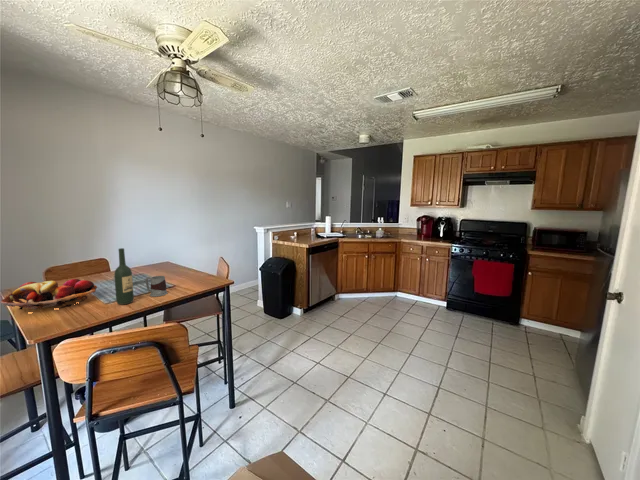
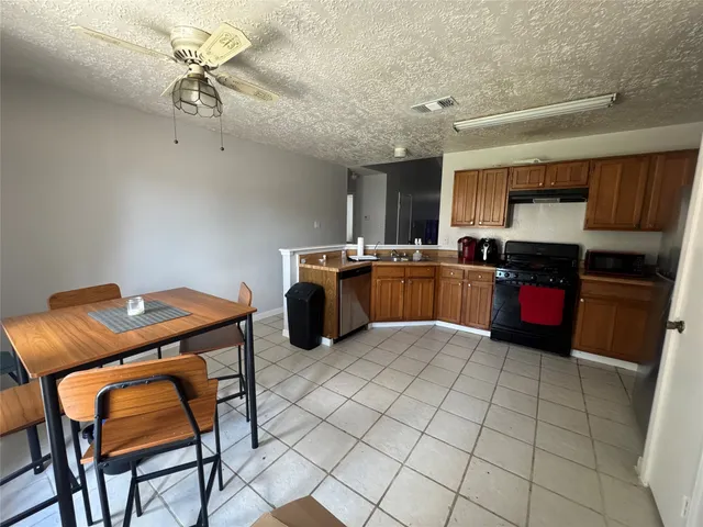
- mug (155, 285)
- wine bottle (123, 276)
- fruit basket (53, 292)
